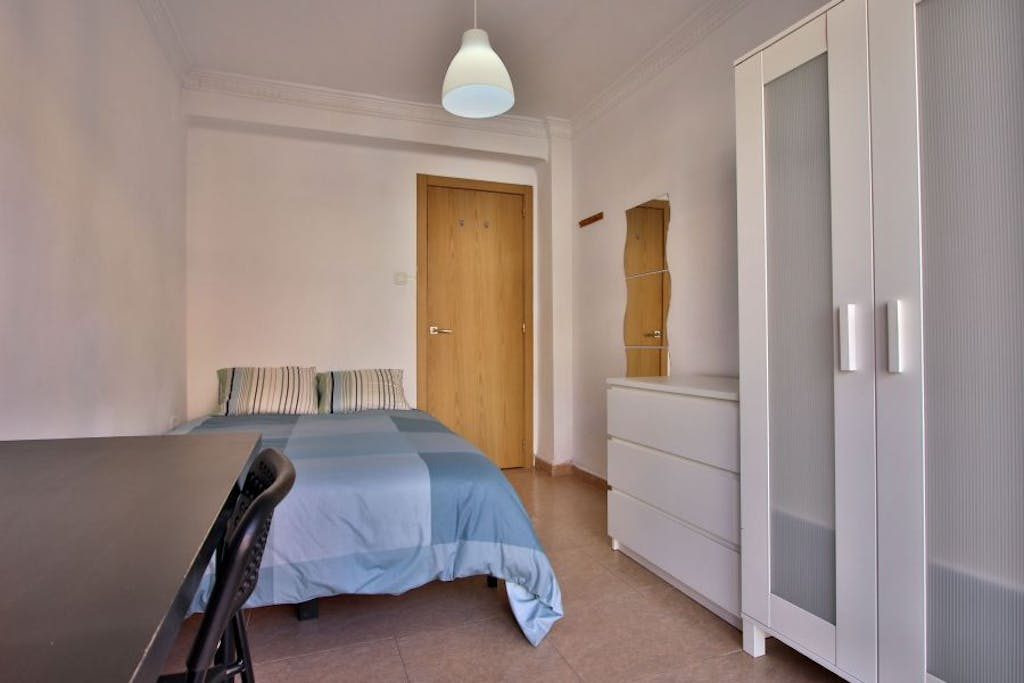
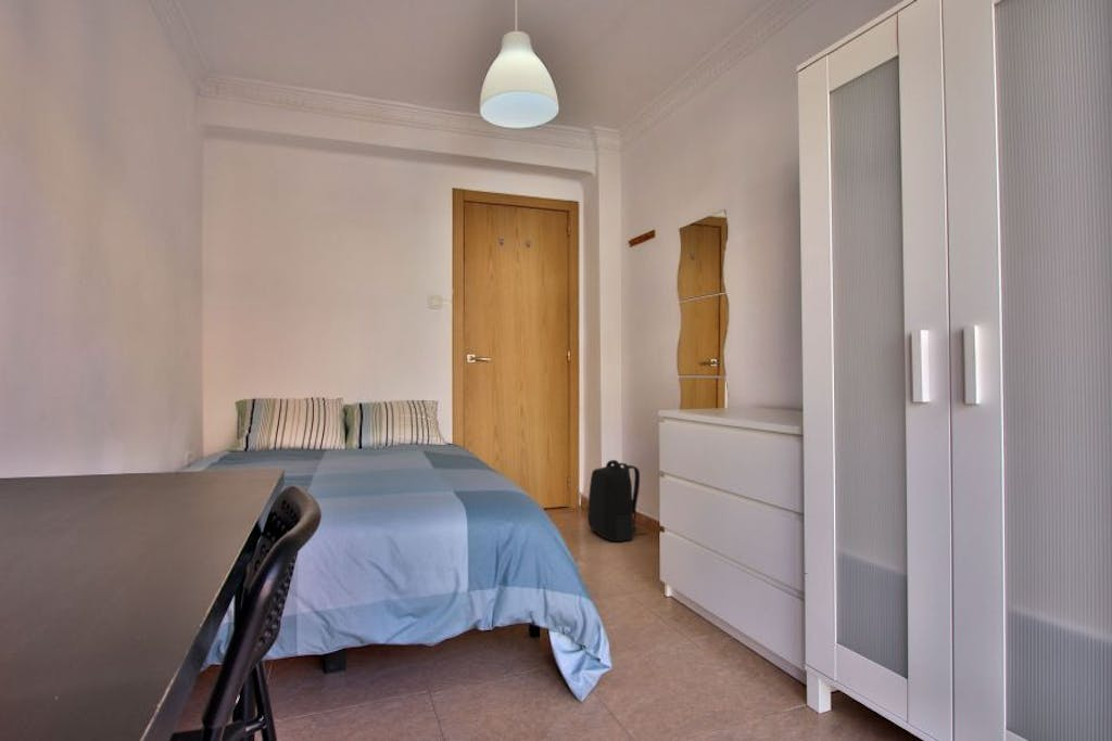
+ backpack (618, 497)
